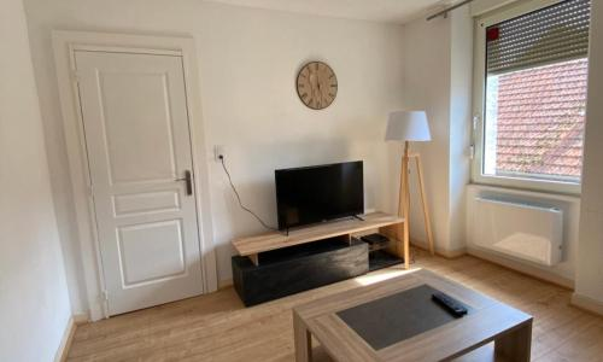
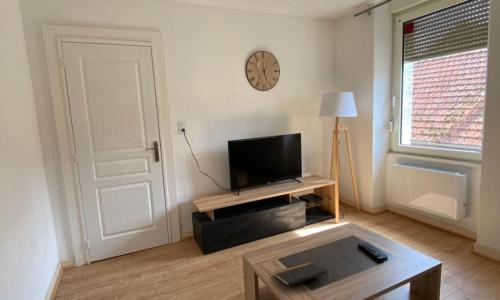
+ notepad (299, 273)
